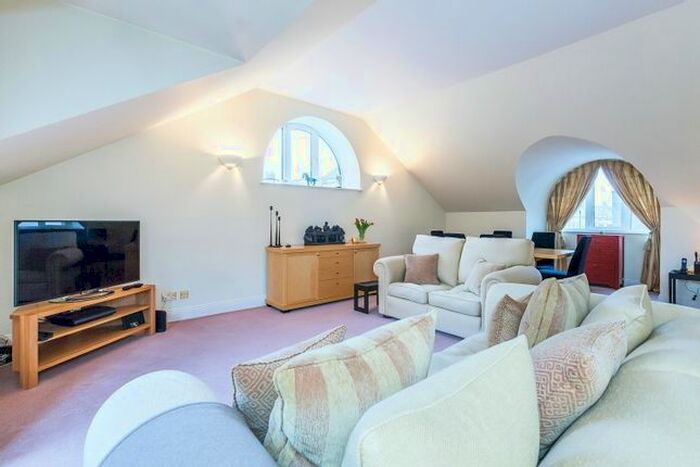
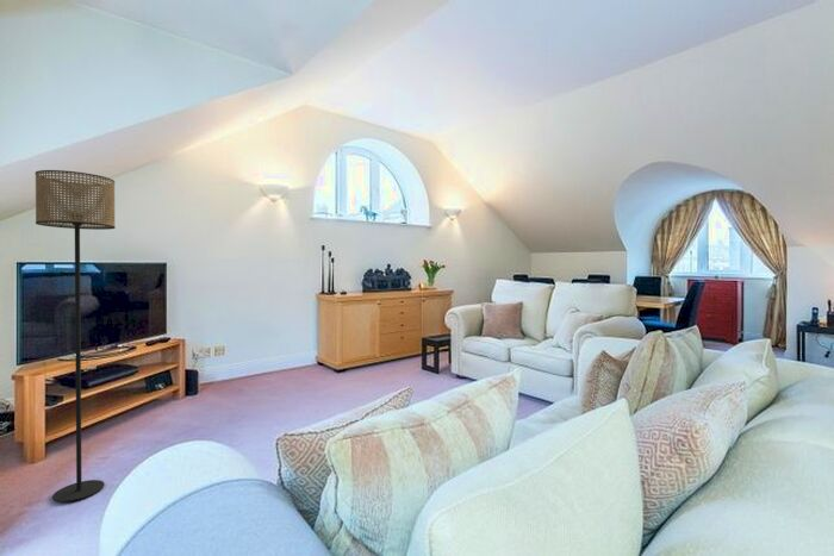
+ floor lamp (77, 335)
